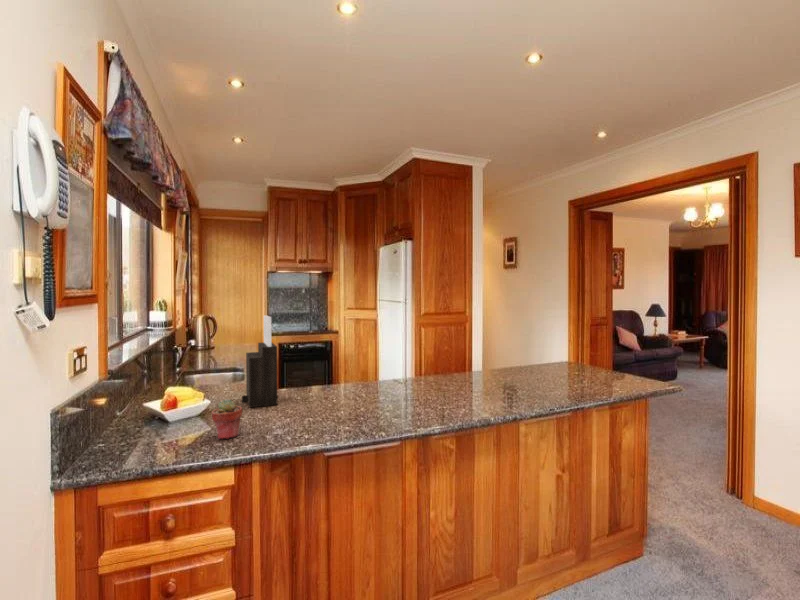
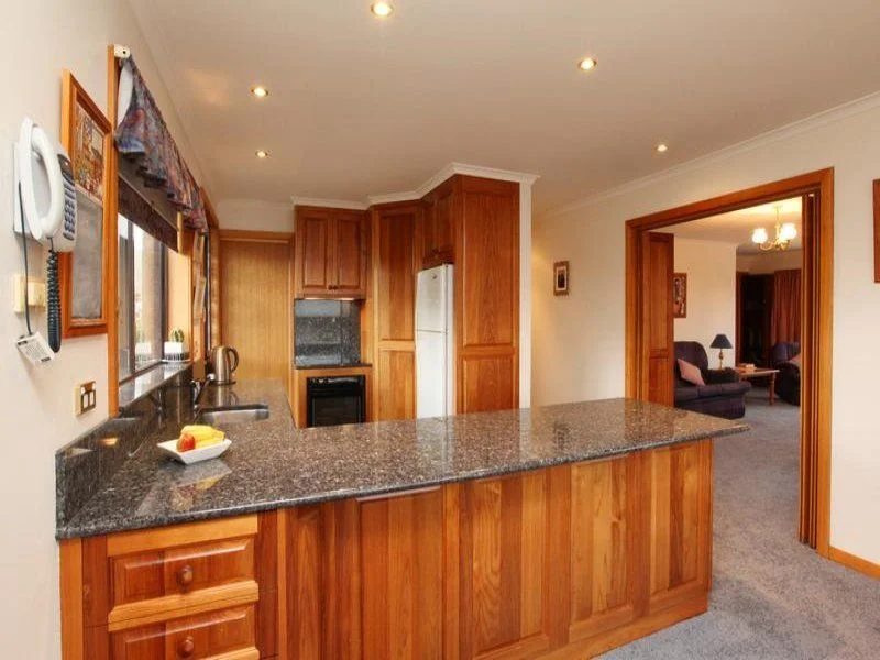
- potted succulent (227, 417)
- knife block (258, 359)
